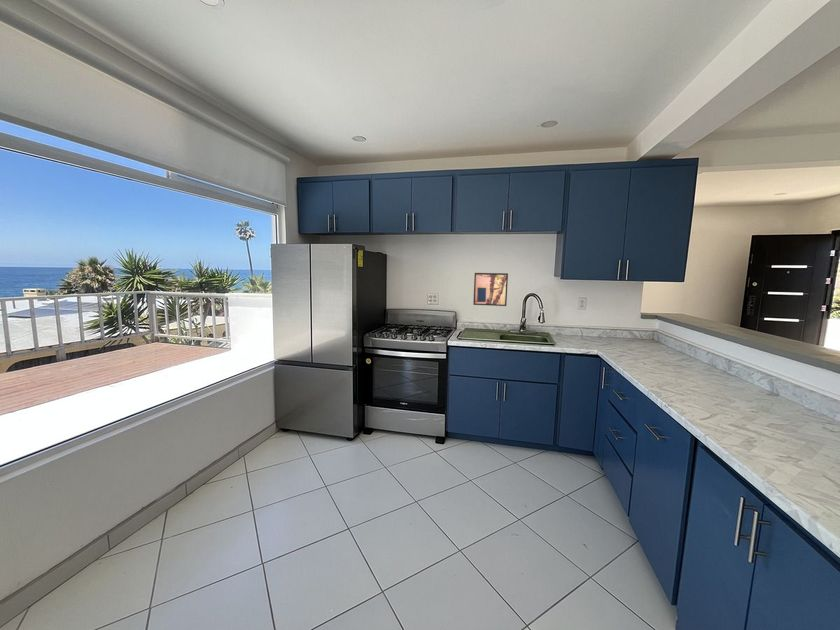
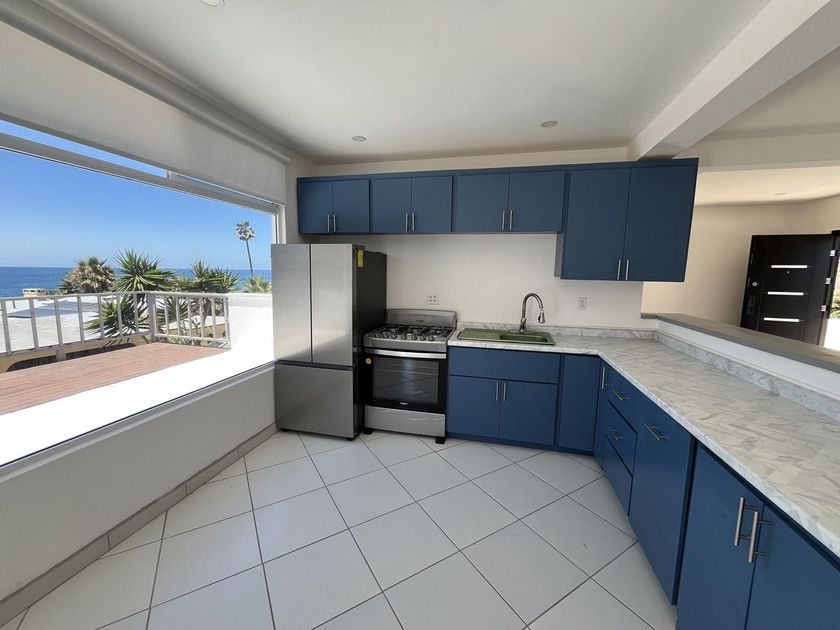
- wall art (490, 289)
